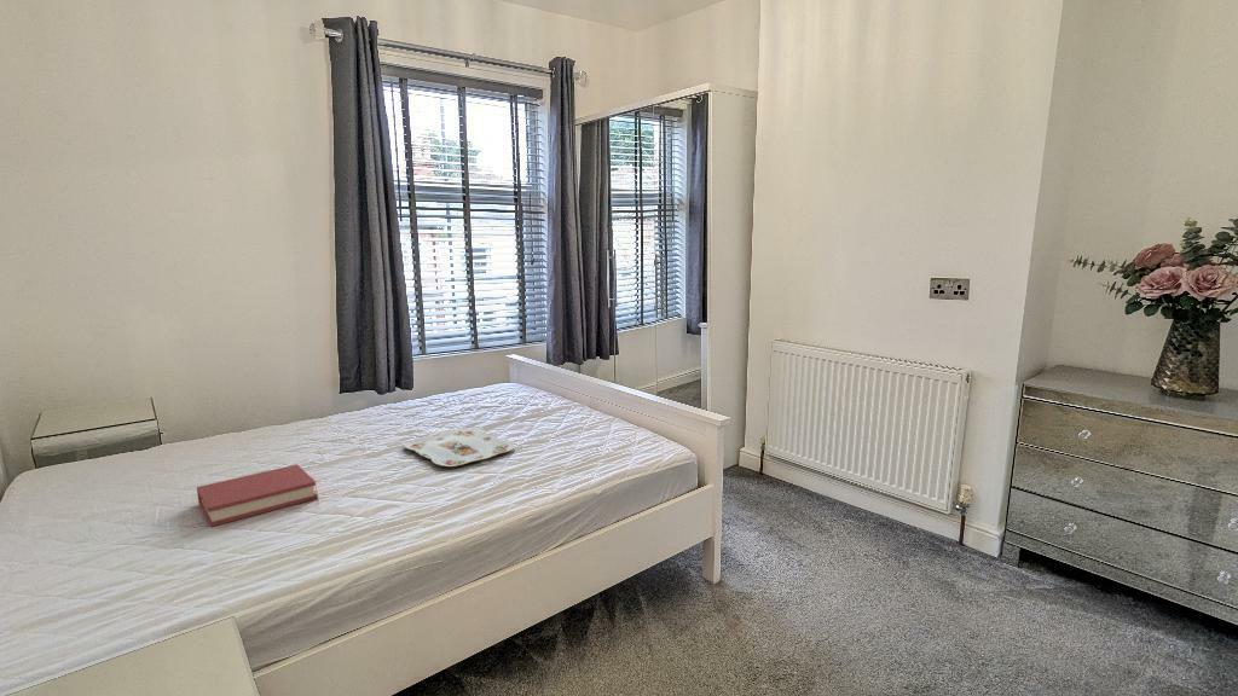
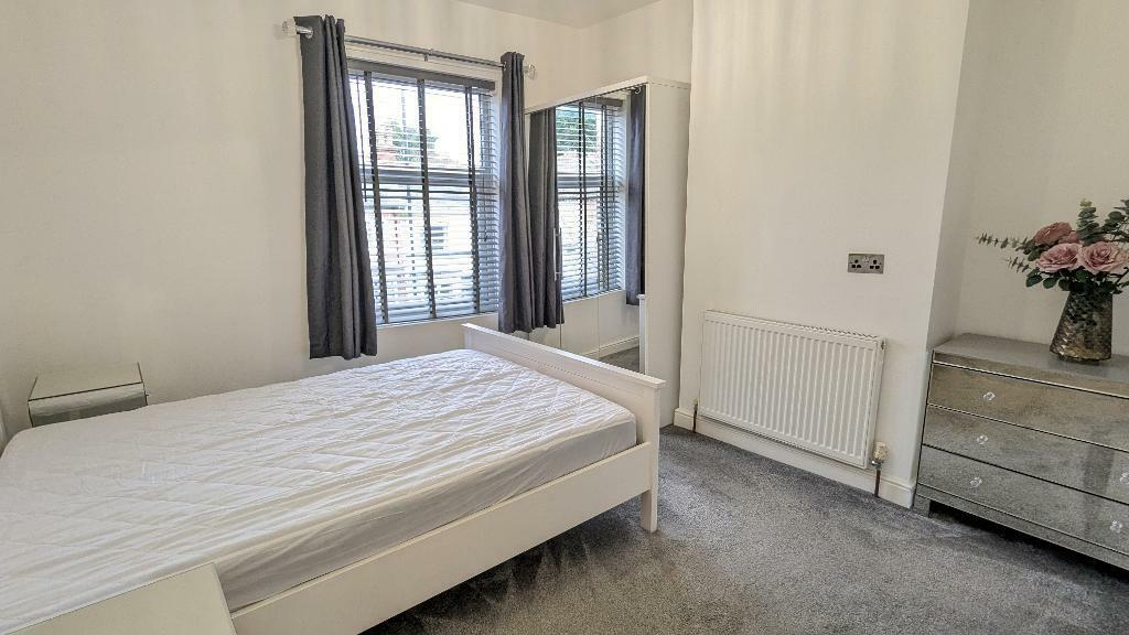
- serving tray (458, 446)
- hardback book (256, 492)
